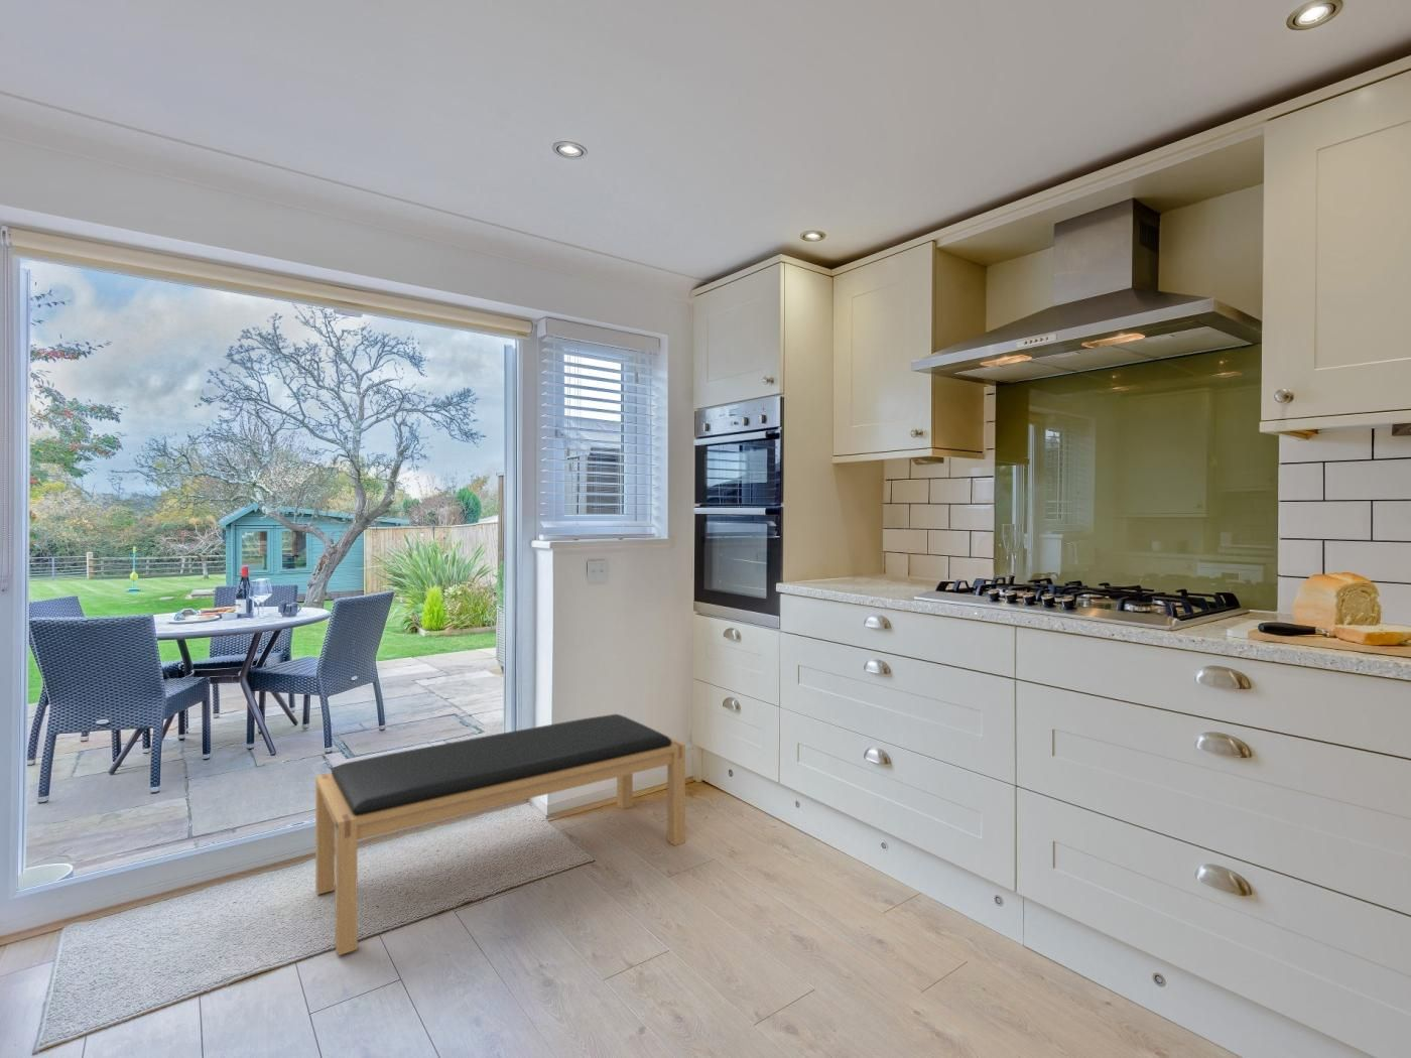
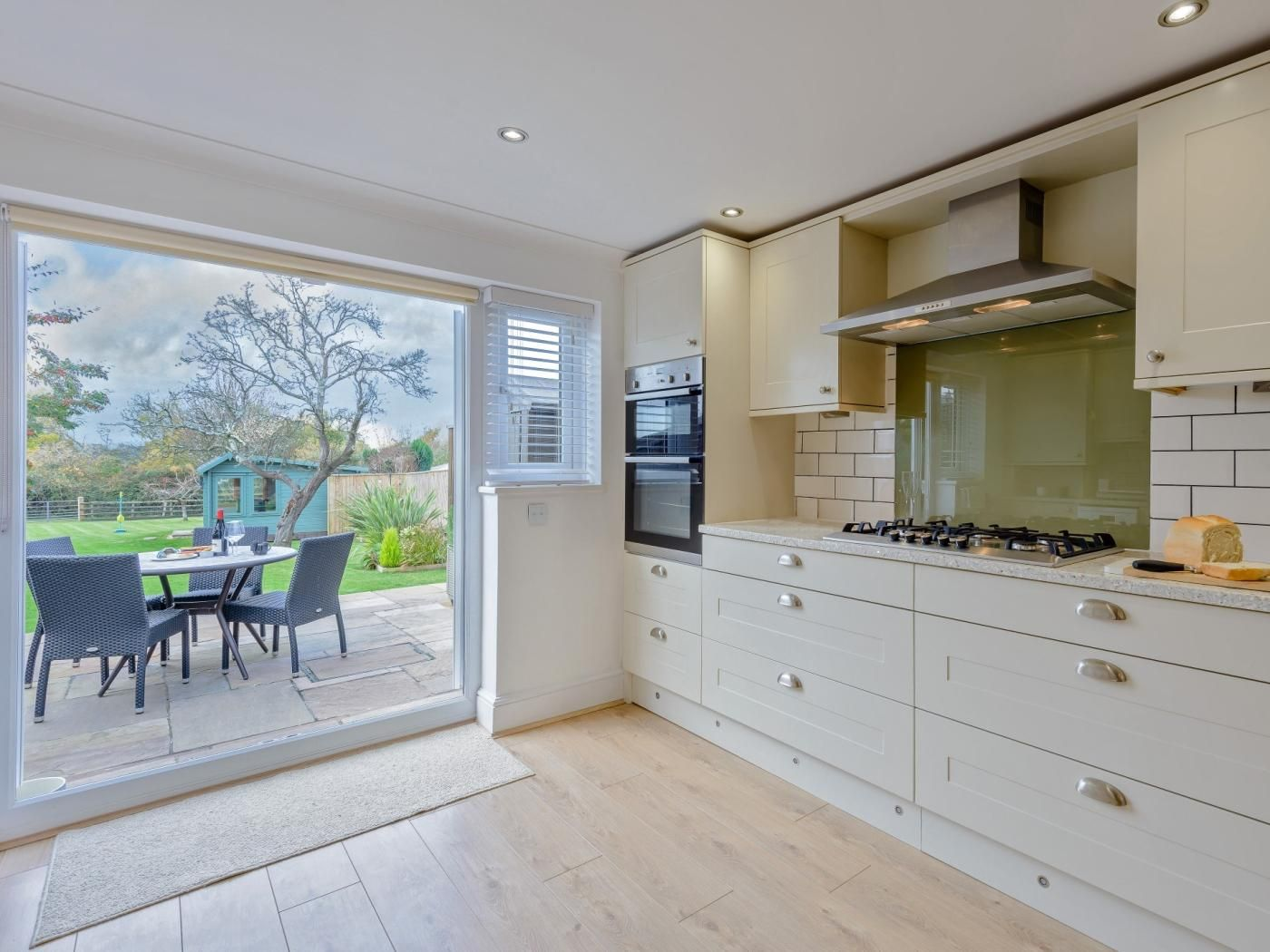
- bench (512, 802)
